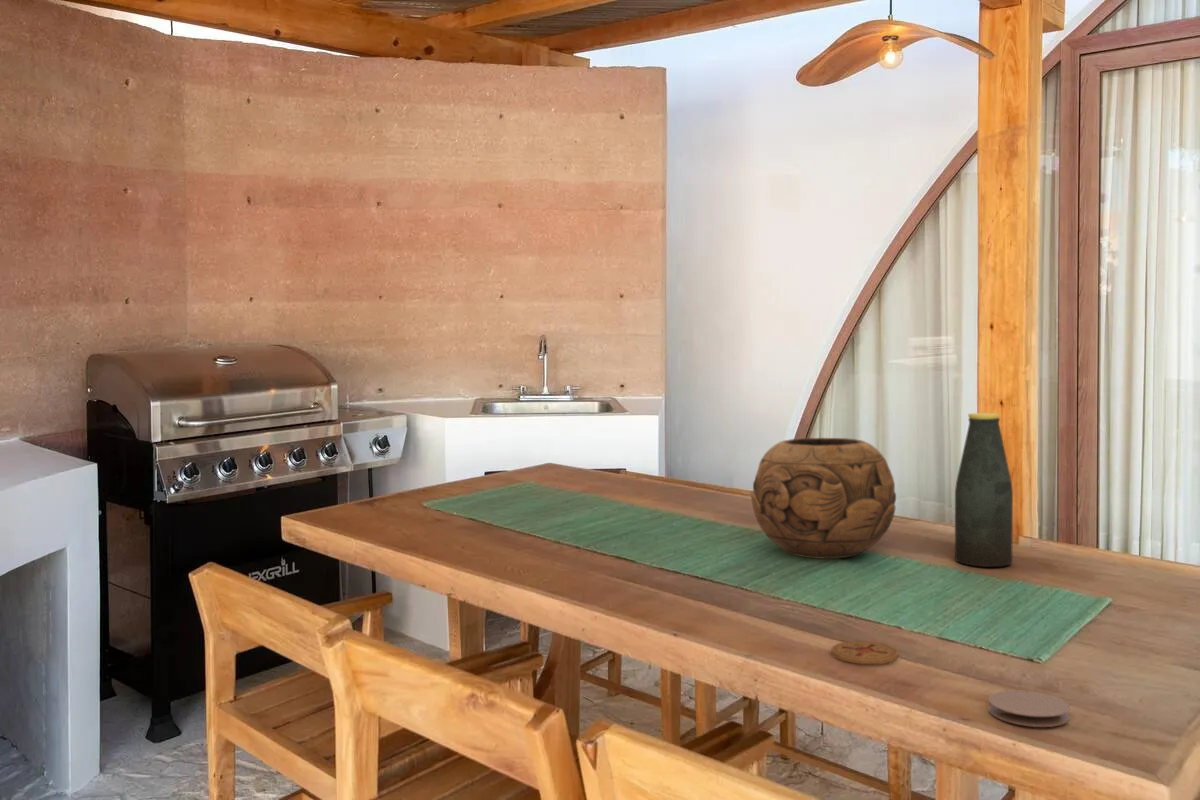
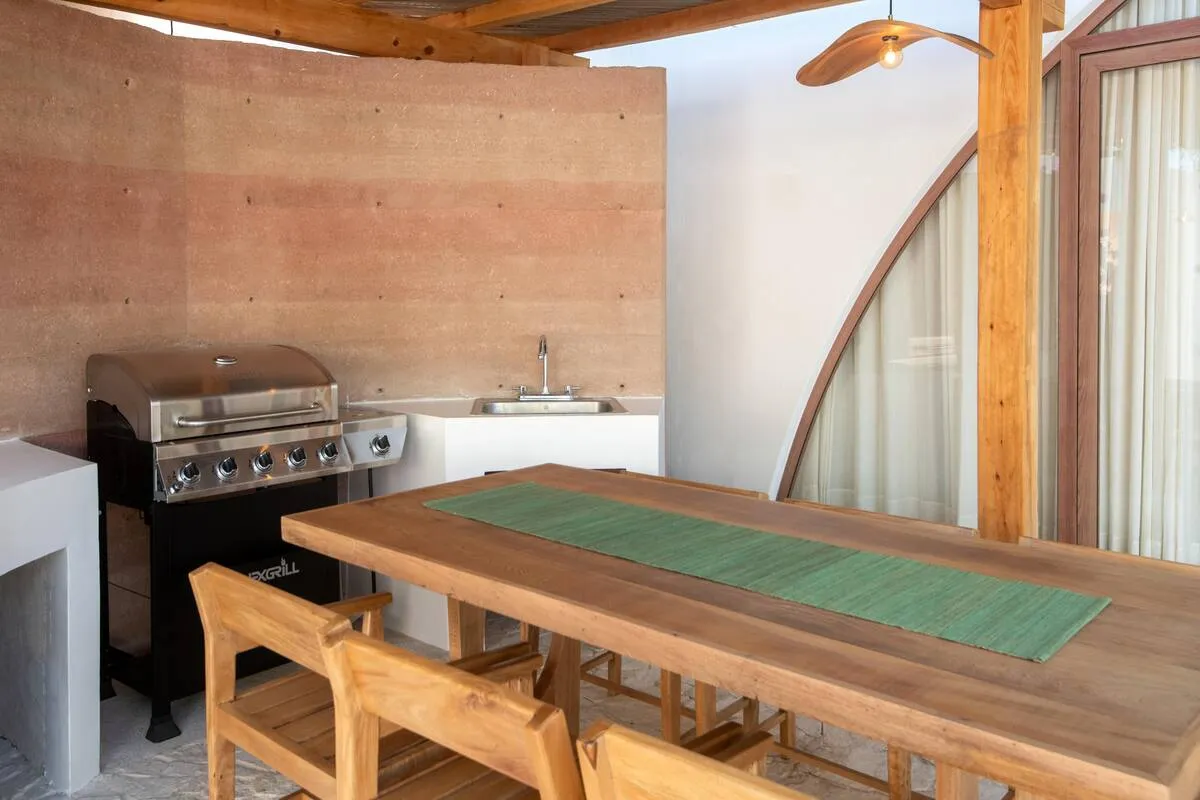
- decorative bowl (823, 496)
- coaster (1028, 707)
- bottle (983, 487)
- coaster (864, 652)
